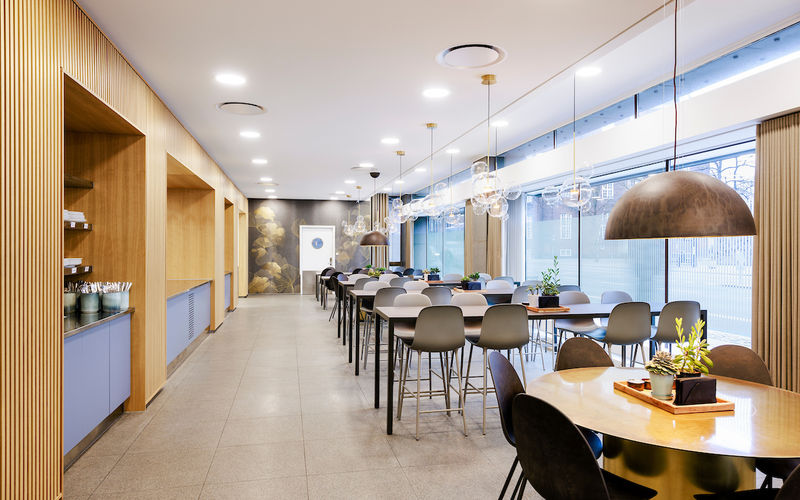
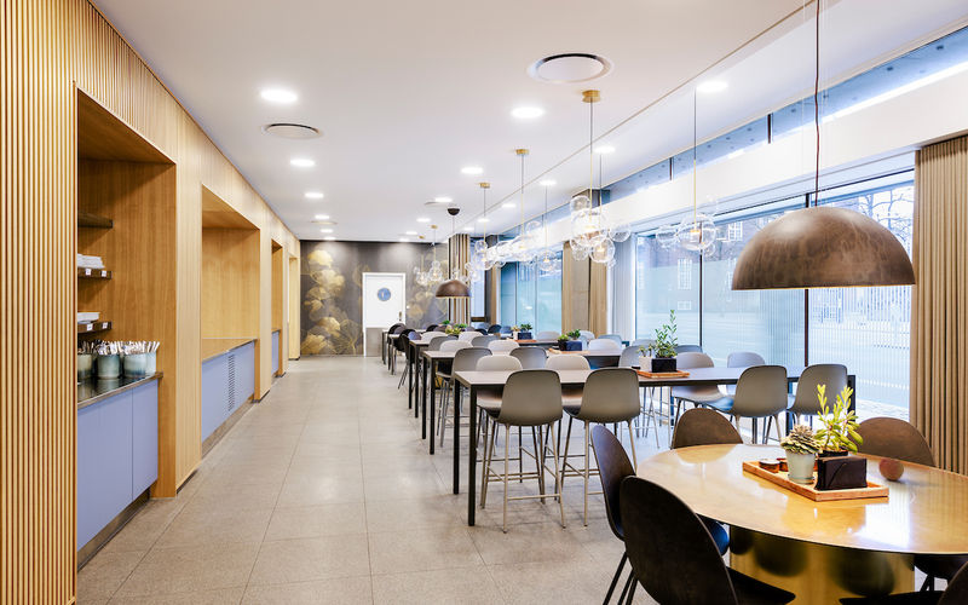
+ apple (891, 468)
